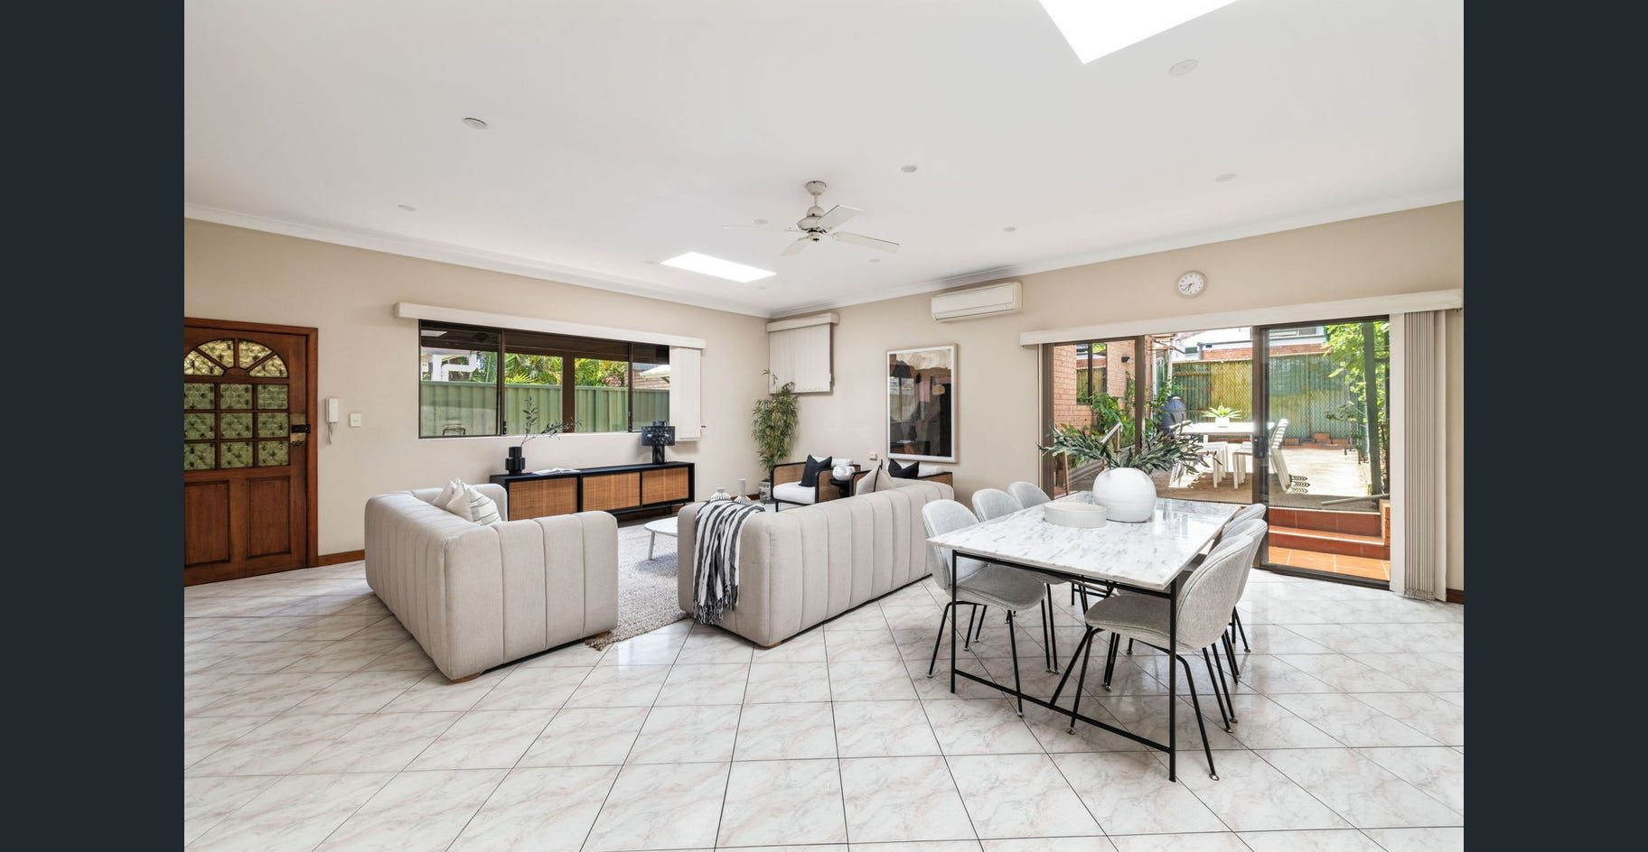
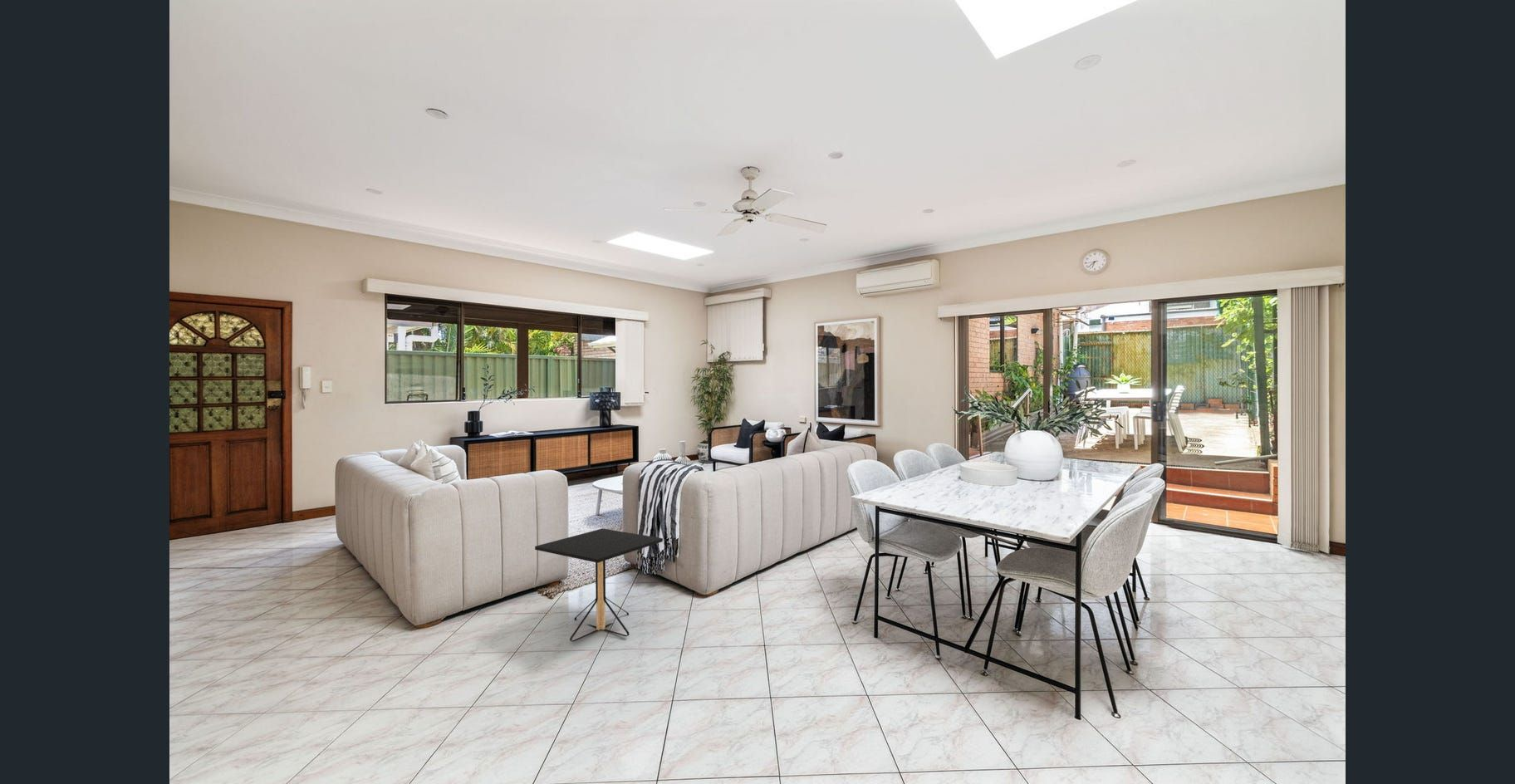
+ side table (601, 586)
